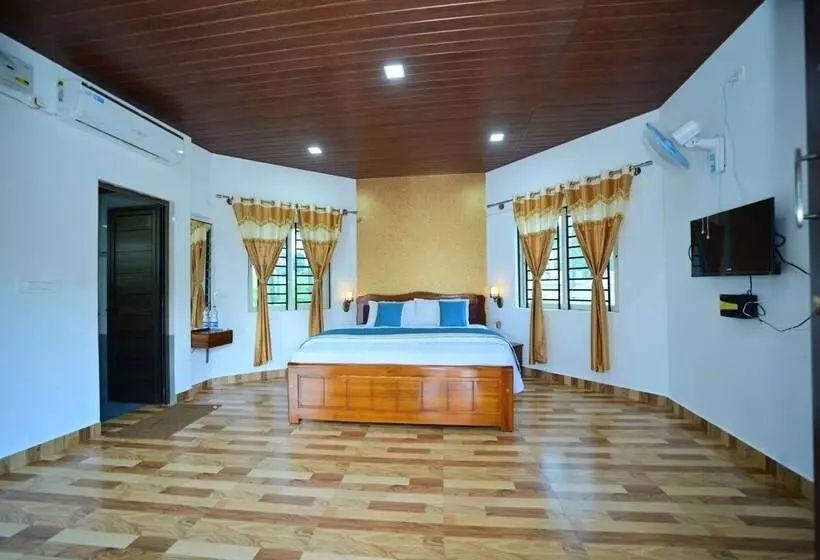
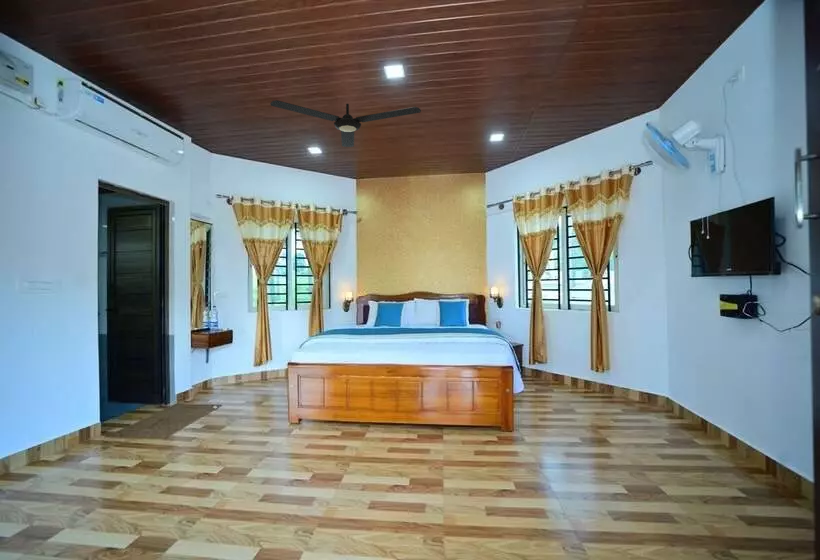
+ ceiling fan (347, 123)
